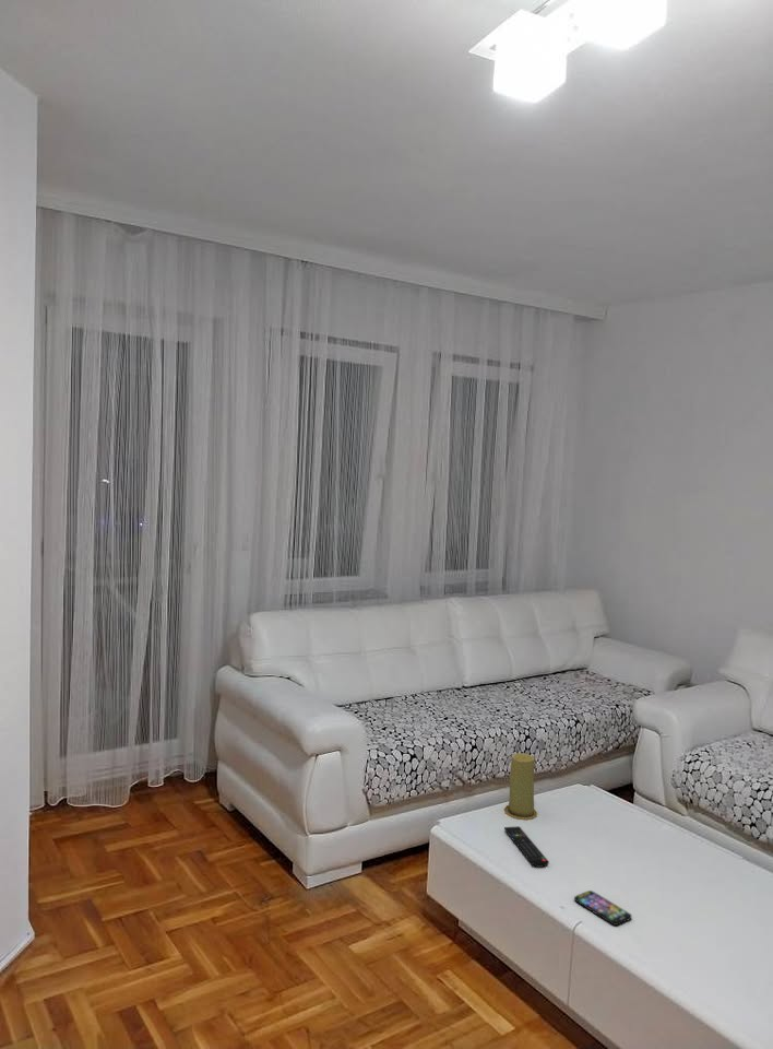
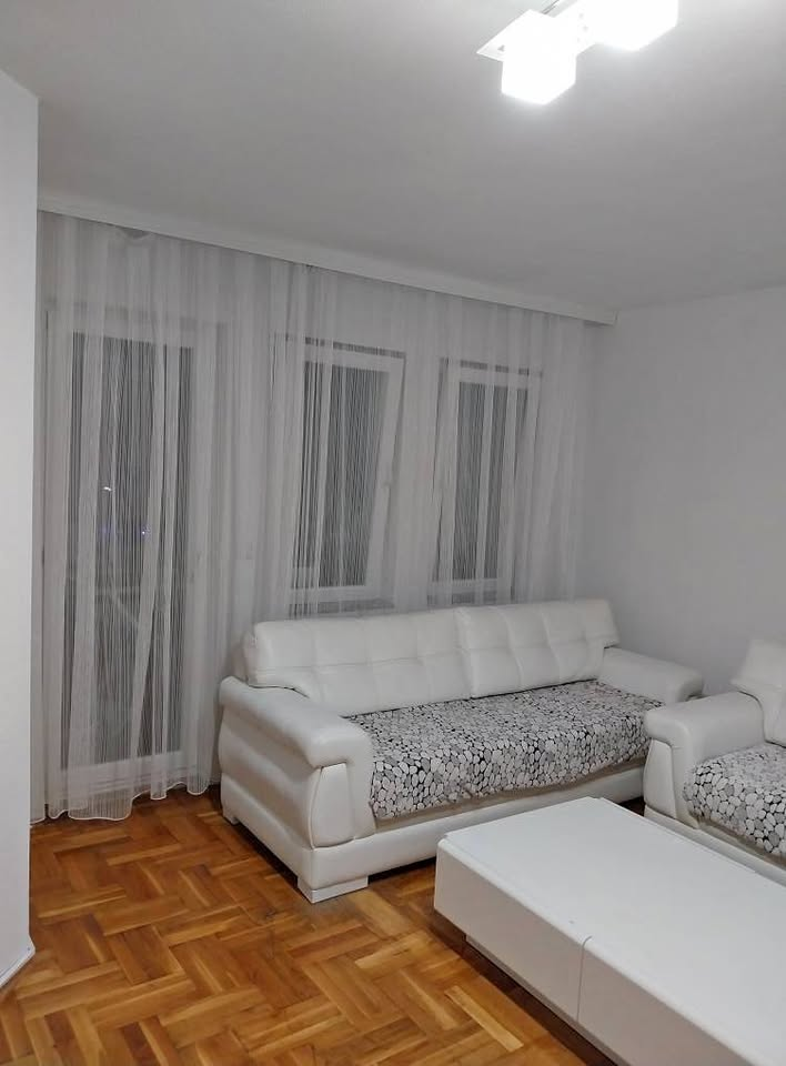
- smartphone (602, 907)
- candle (522, 783)
- remote control (525, 846)
